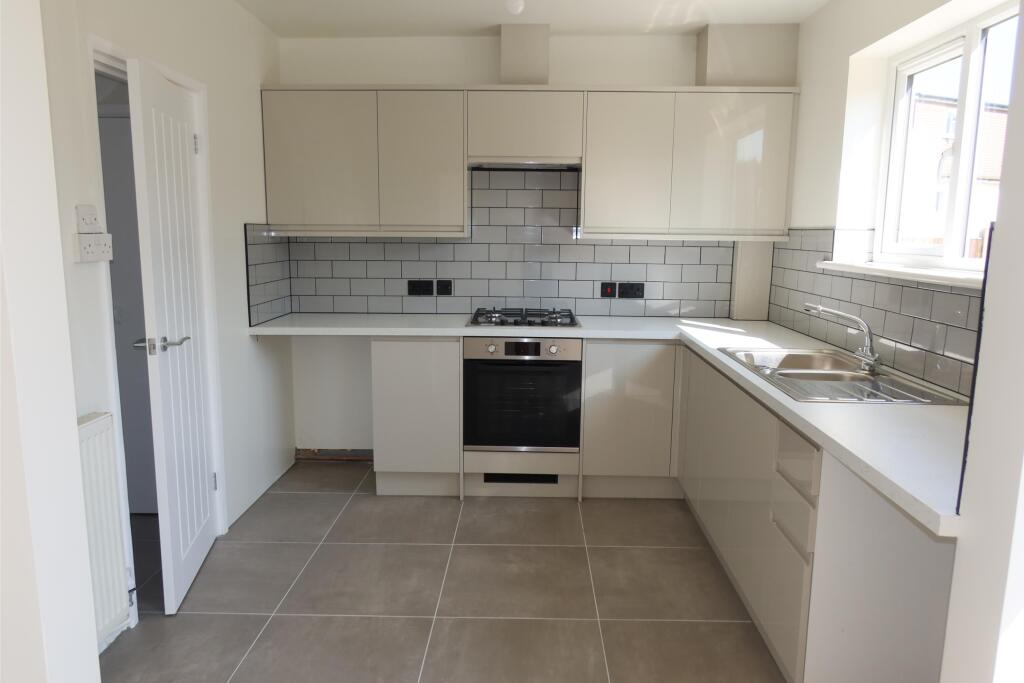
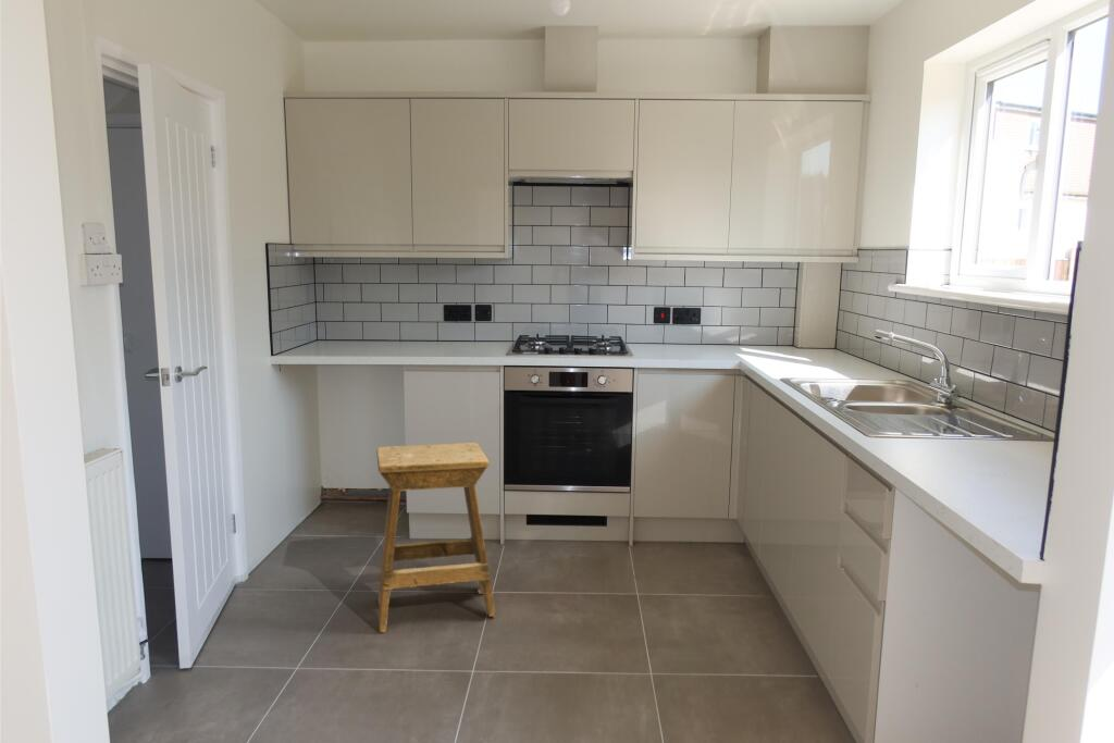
+ stool (438, 541)
